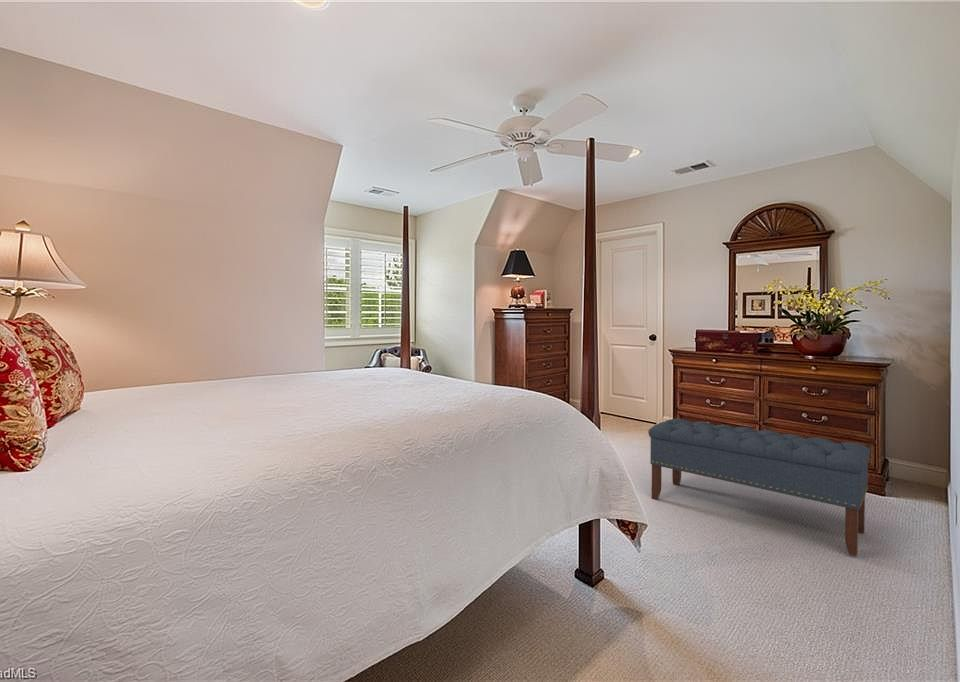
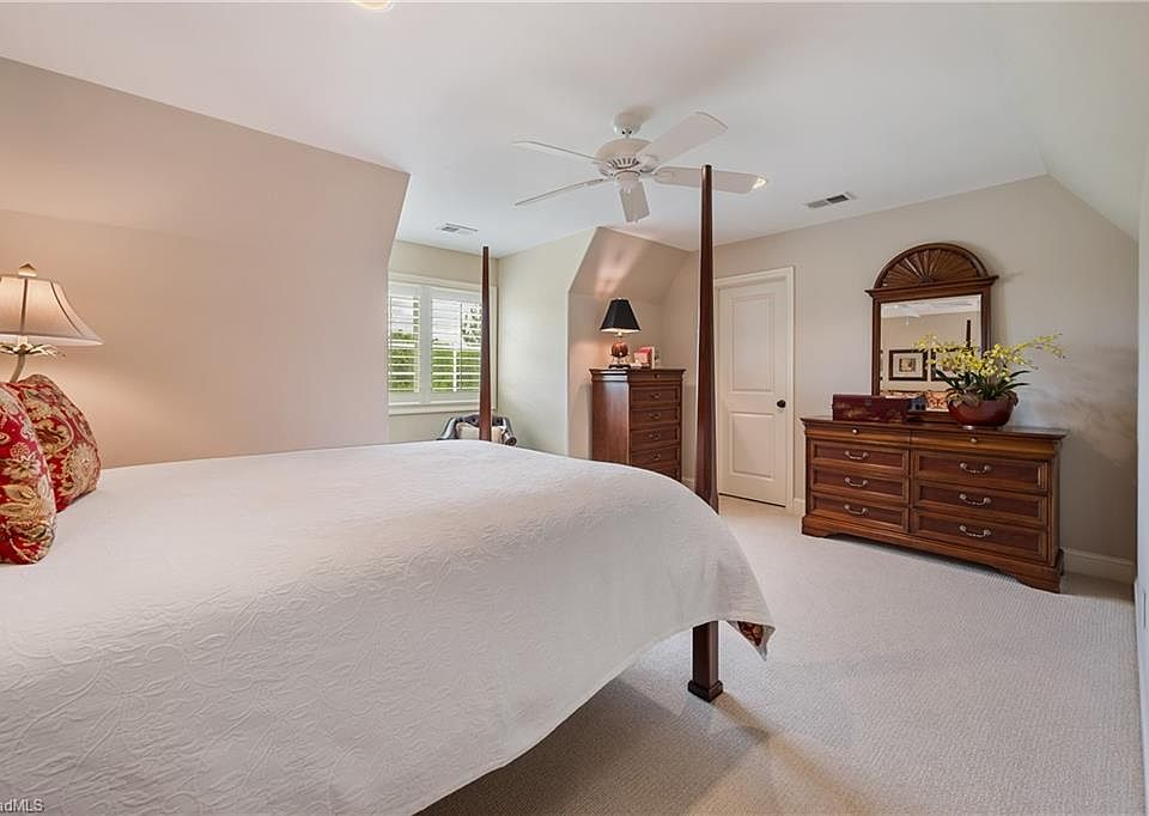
- bench (748, 472)
